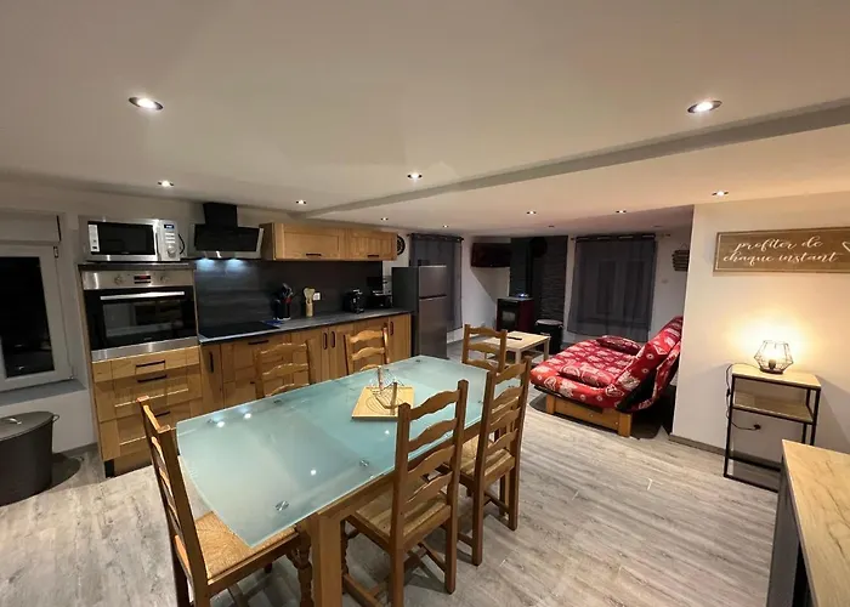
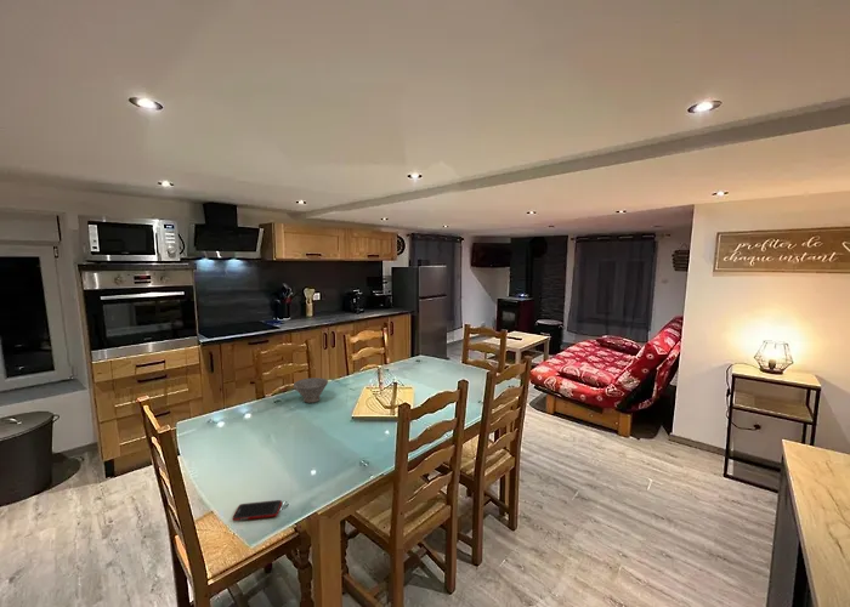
+ cell phone (257, 510)
+ bowl (311, 391)
